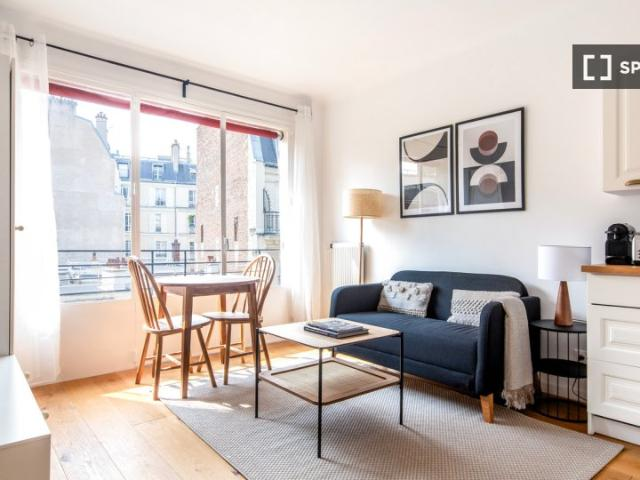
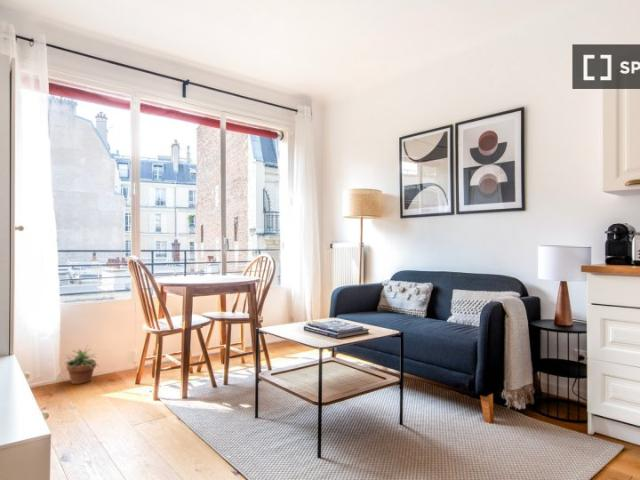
+ potted plant (82, 364)
